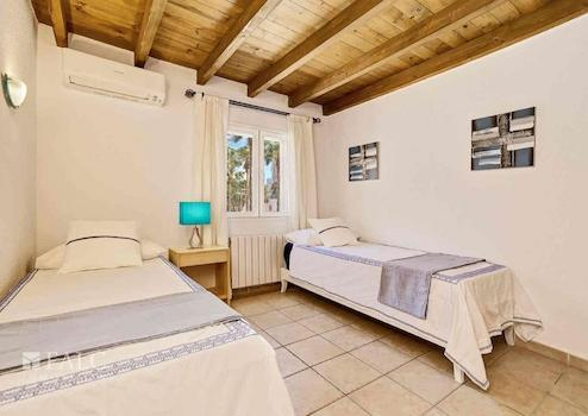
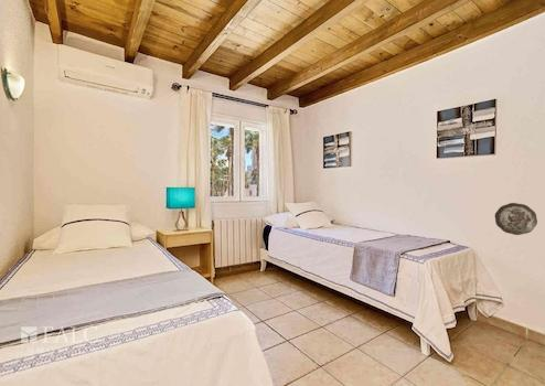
+ decorative plate (515, 218)
